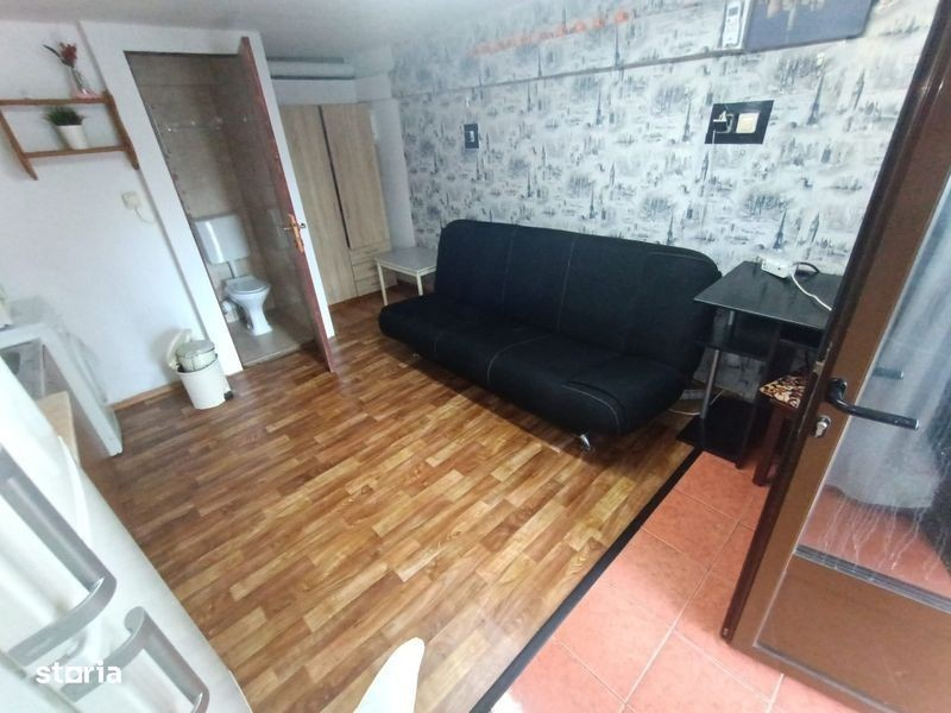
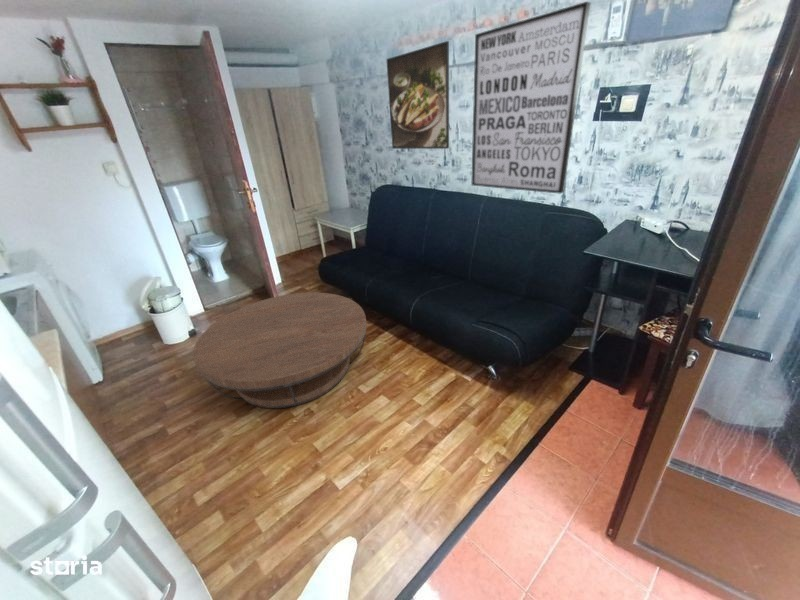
+ coffee table (289, 348)
+ wall art (518, 112)
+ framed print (416, 102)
